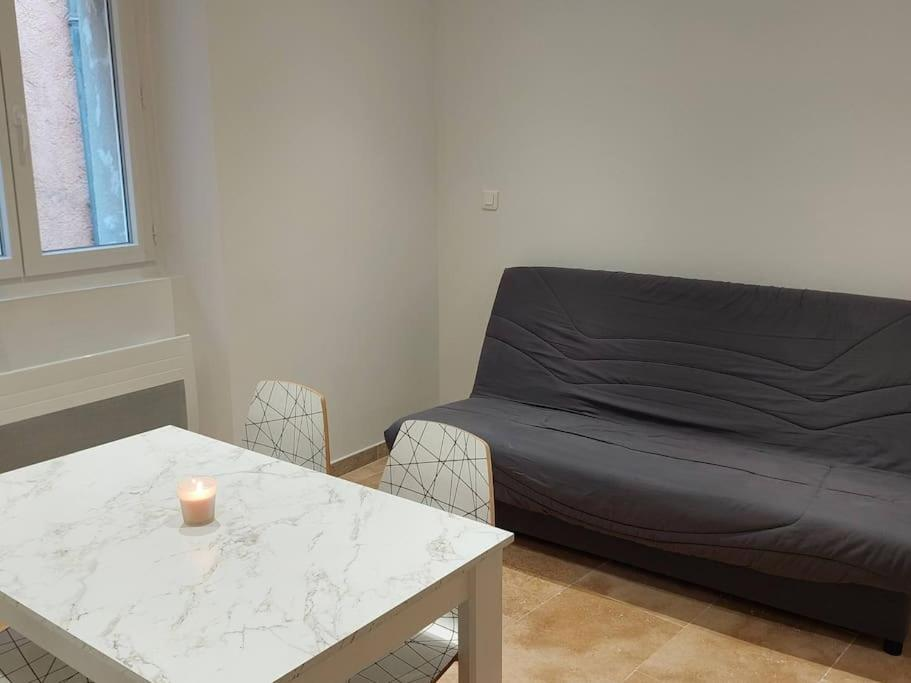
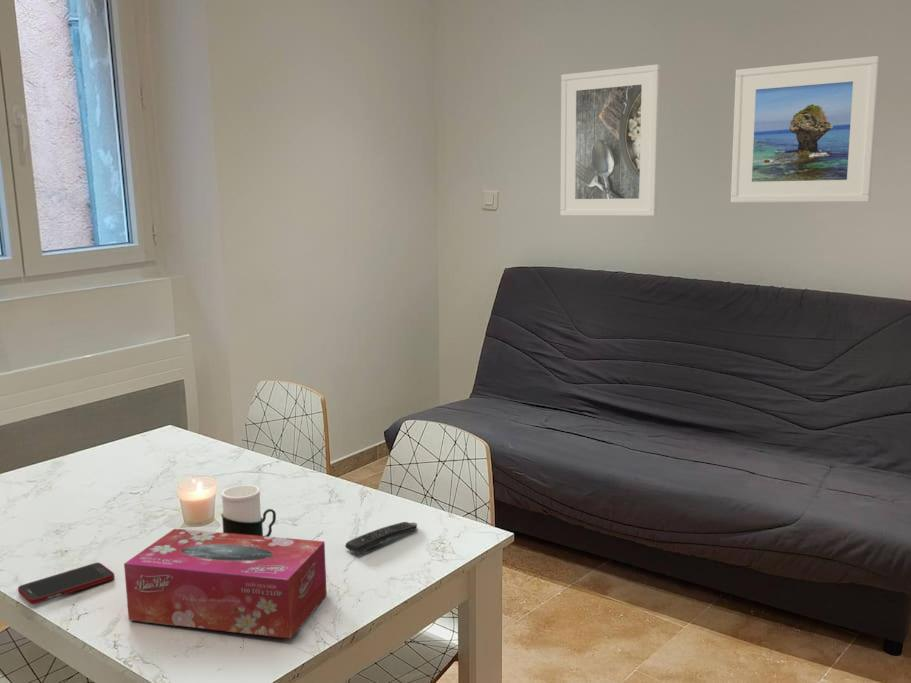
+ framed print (607, 143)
+ cup (249, 518)
+ cell phone (67, 582)
+ remote control (384, 535)
+ tissue box (228, 579)
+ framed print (800, 133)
